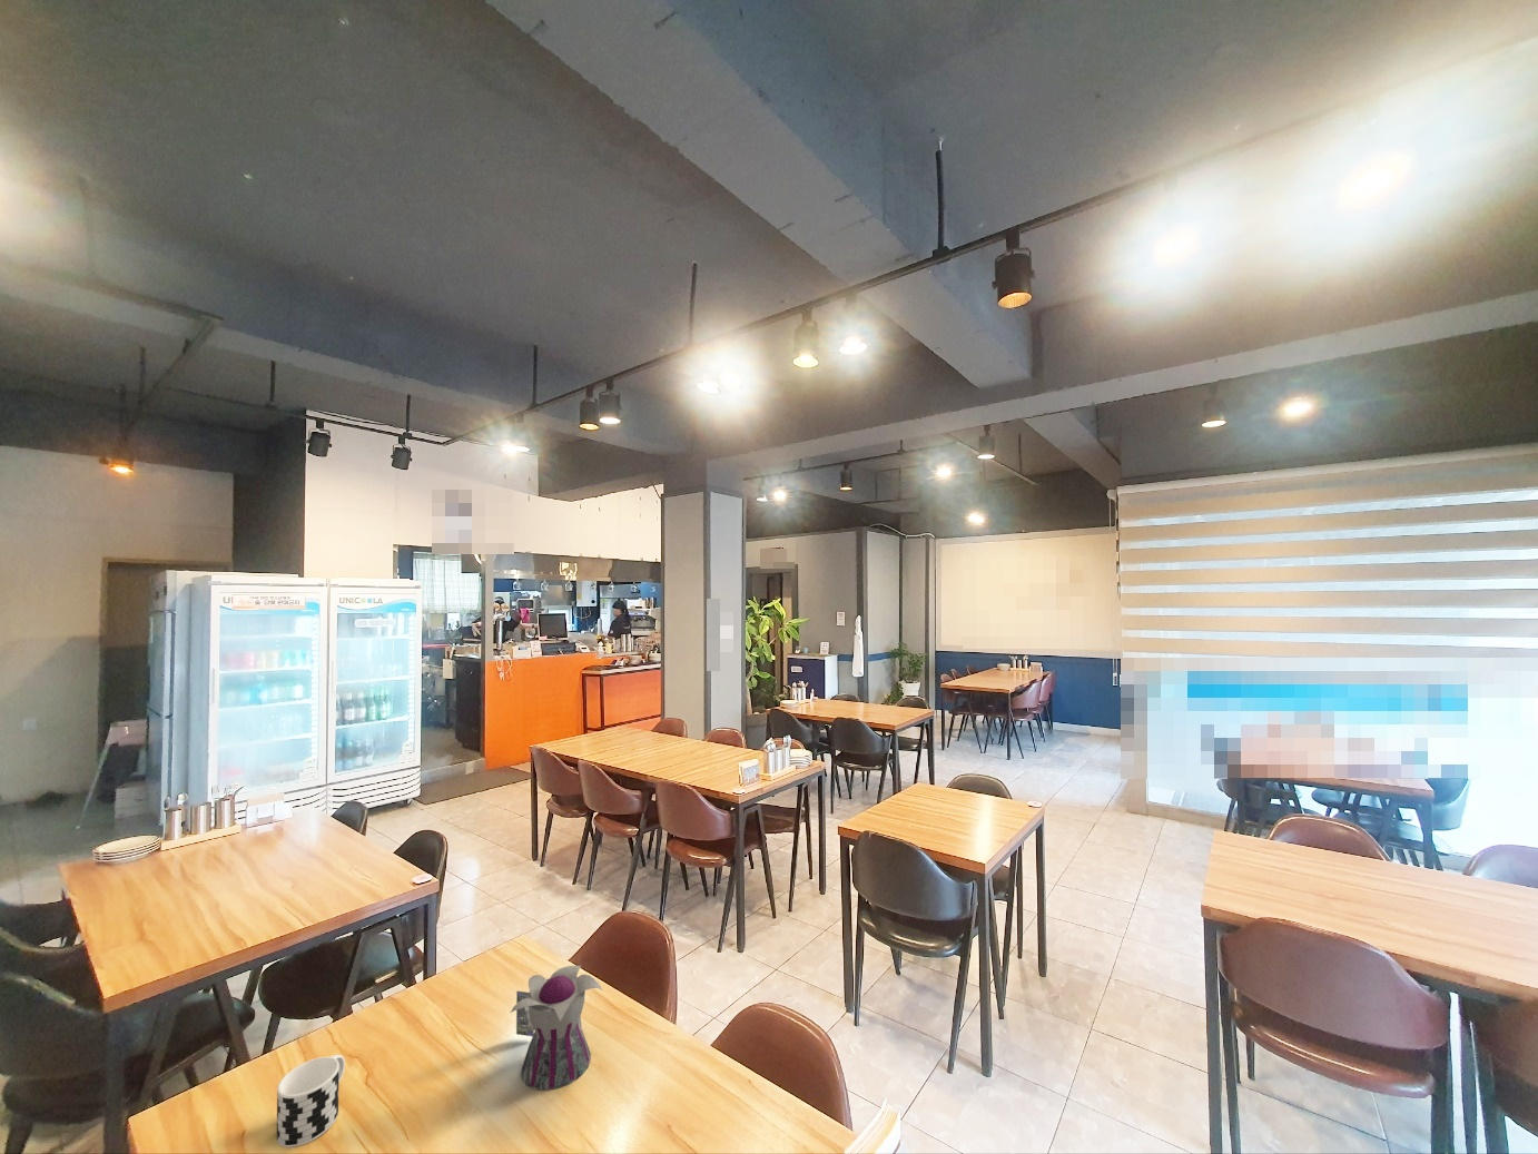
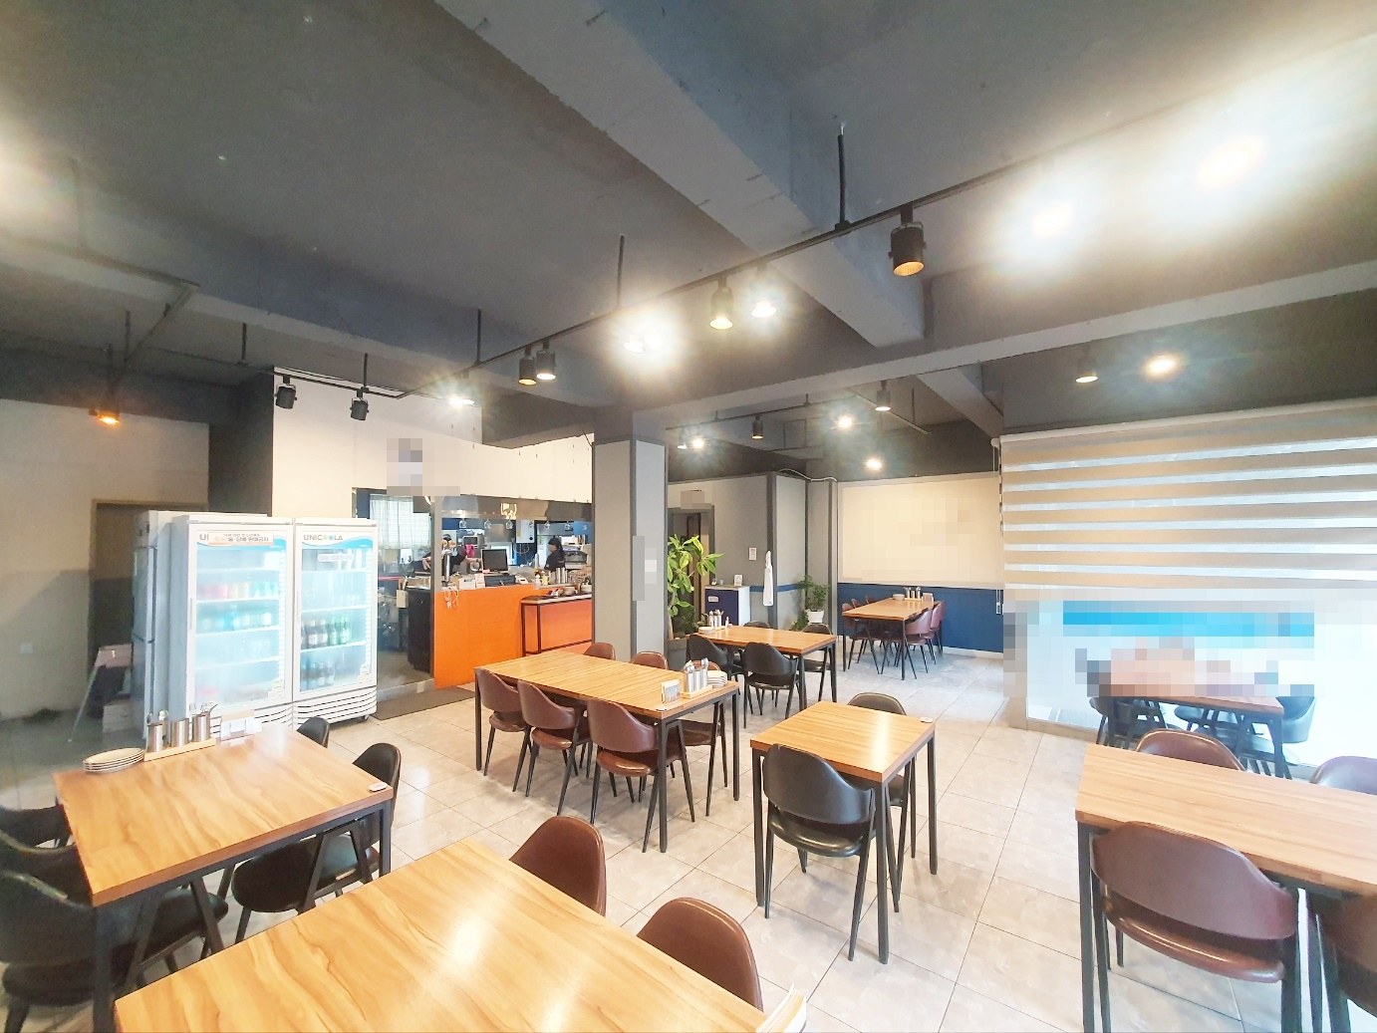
- teapot (550, 1017)
- cup (315, 1093)
